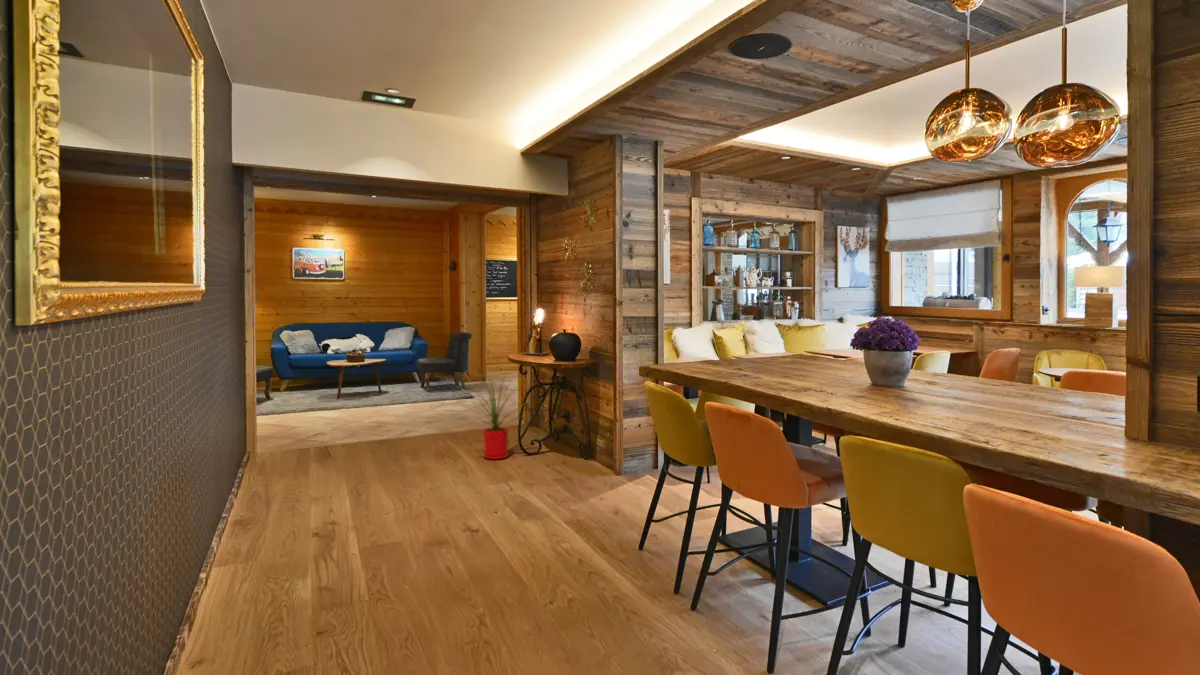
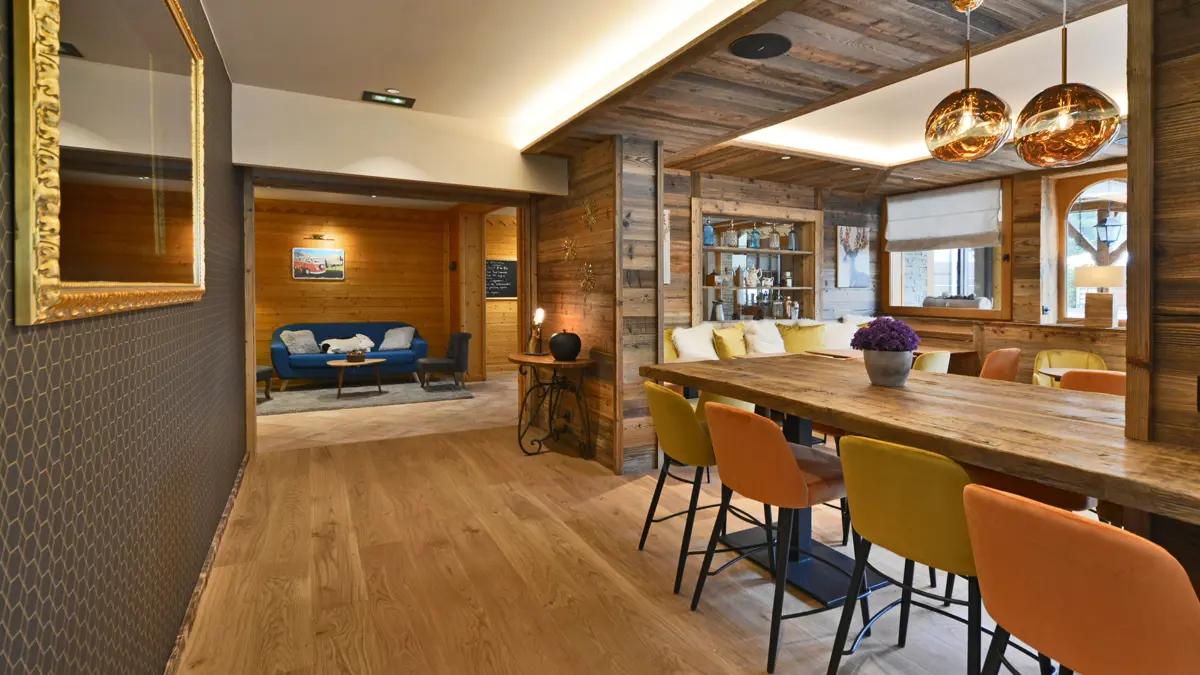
- house plant (495, 412)
